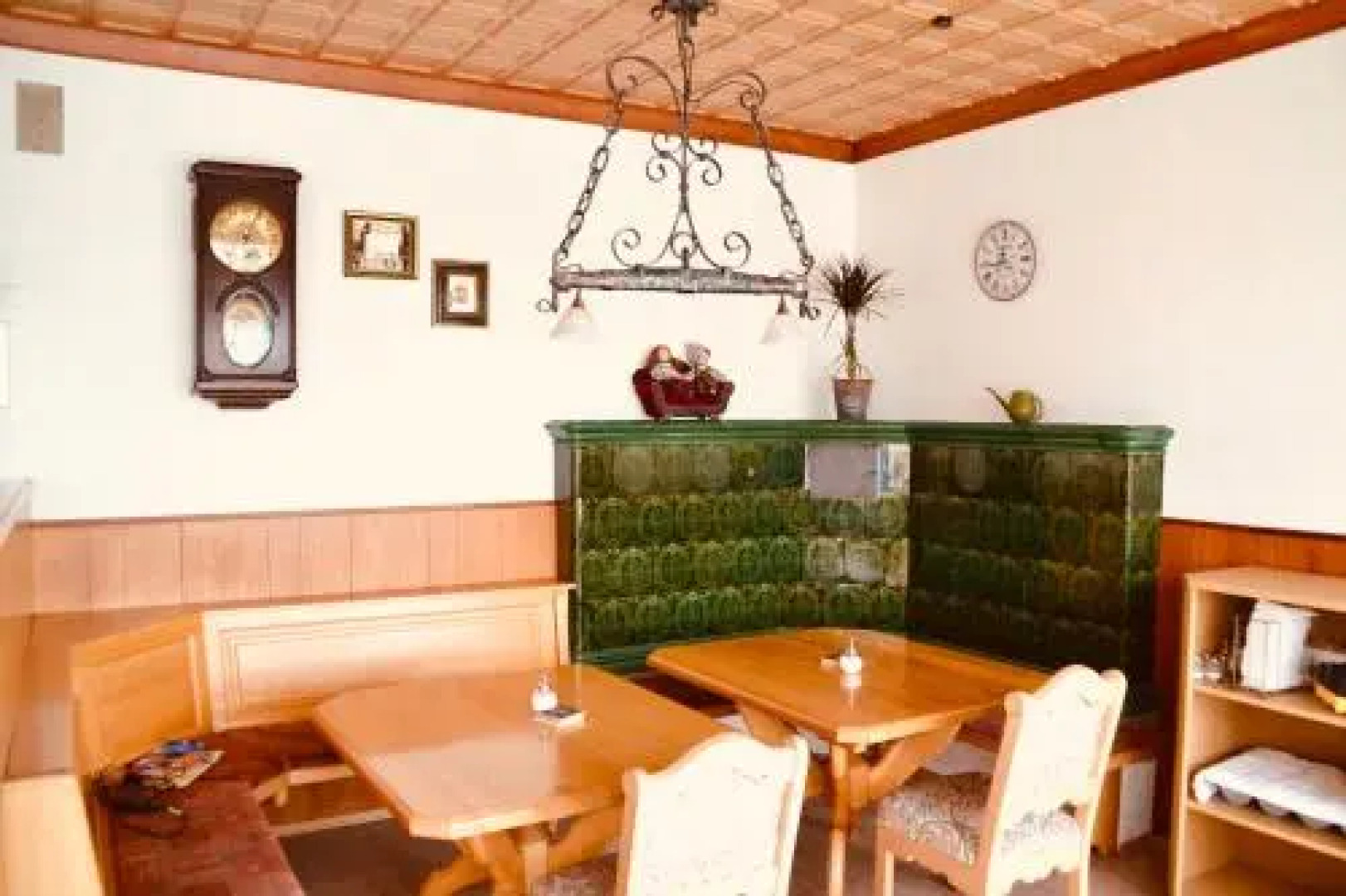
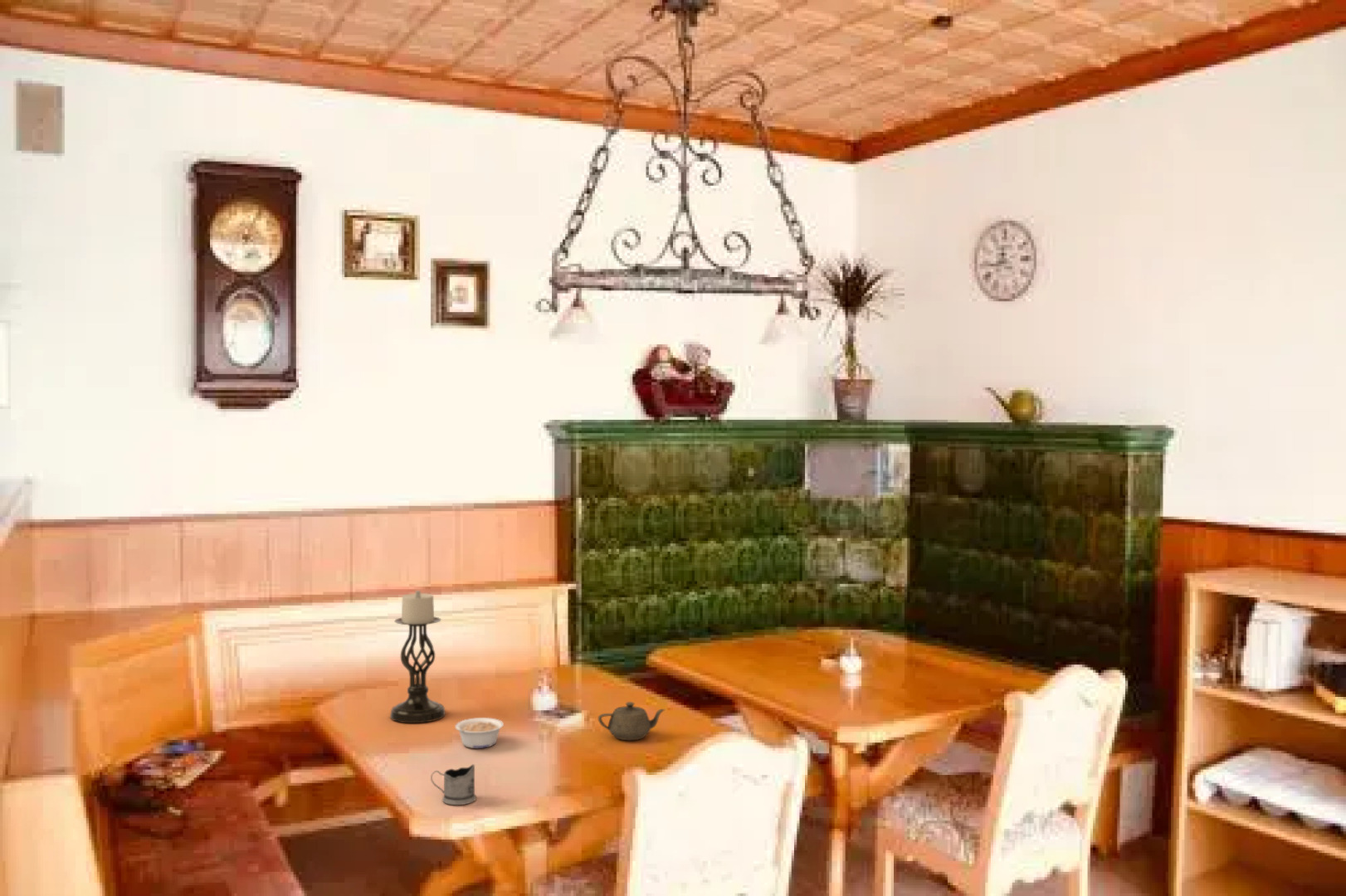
+ legume (479, 733)
+ teapot (632, 719)
+ candle holder (418, 653)
+ tea glass holder (453, 782)
